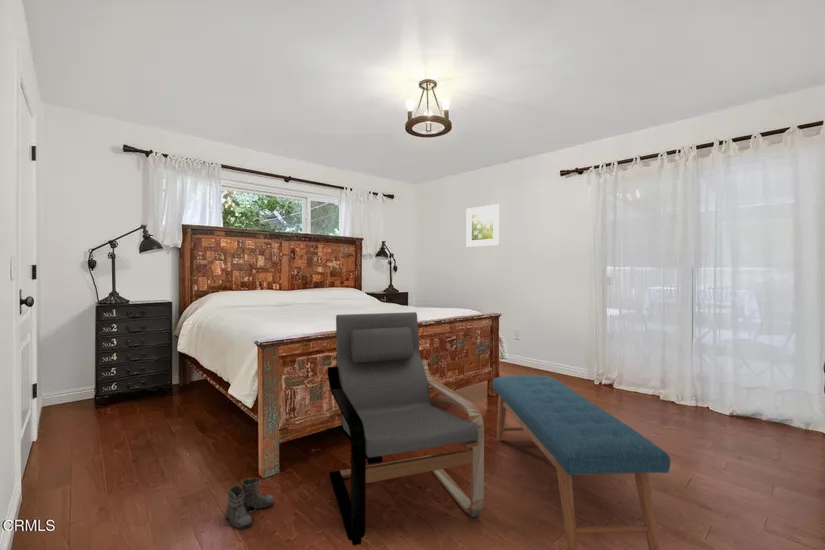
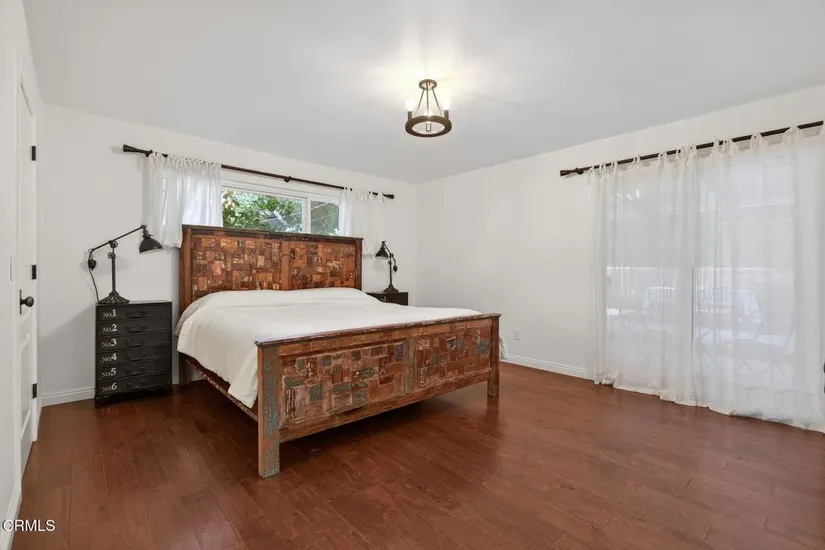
- boots (247, 500)
- armchair (396, 405)
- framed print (482, 226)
- bench (557, 440)
